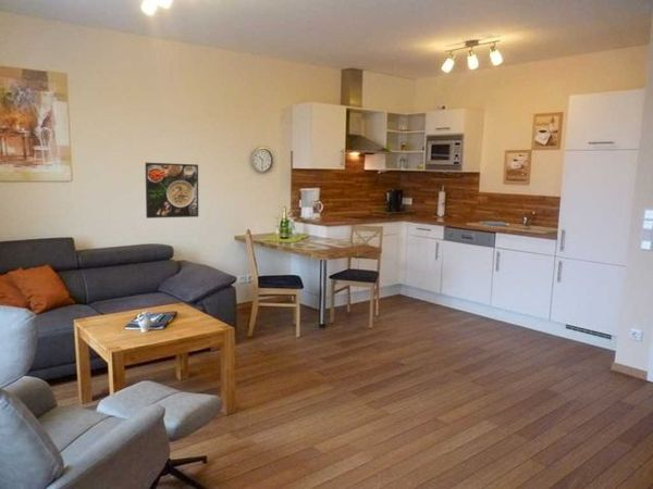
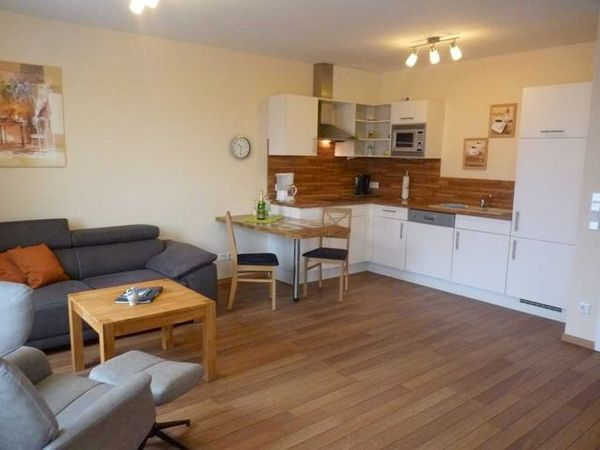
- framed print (172, 190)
